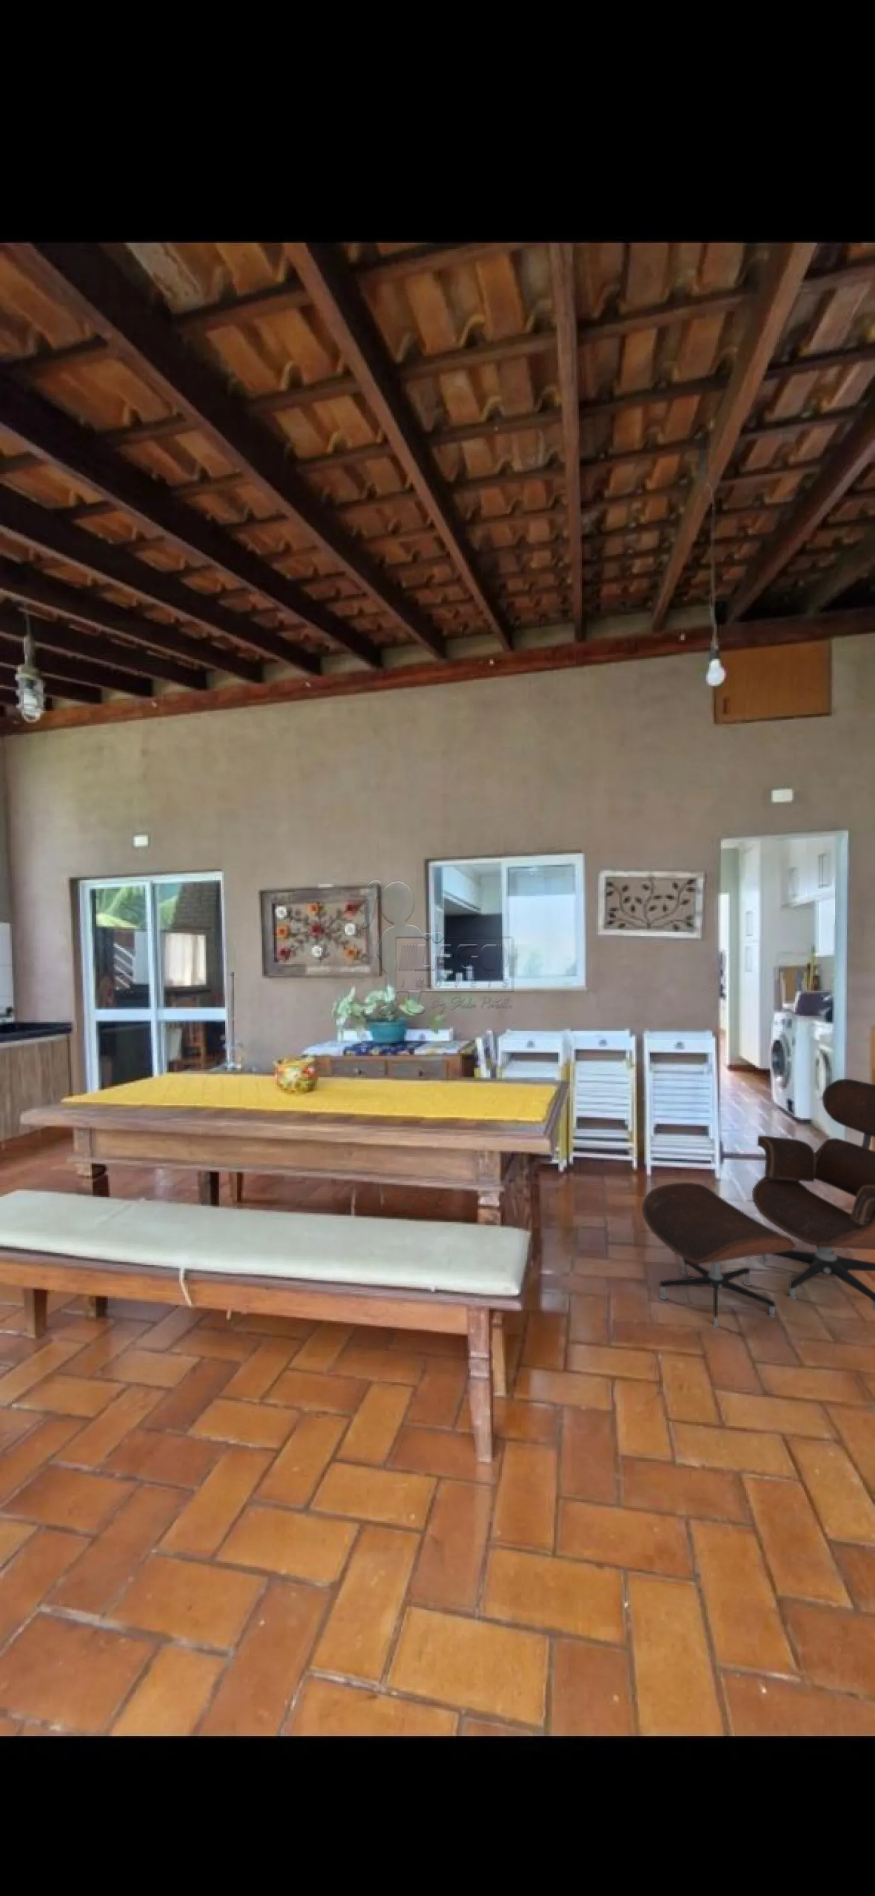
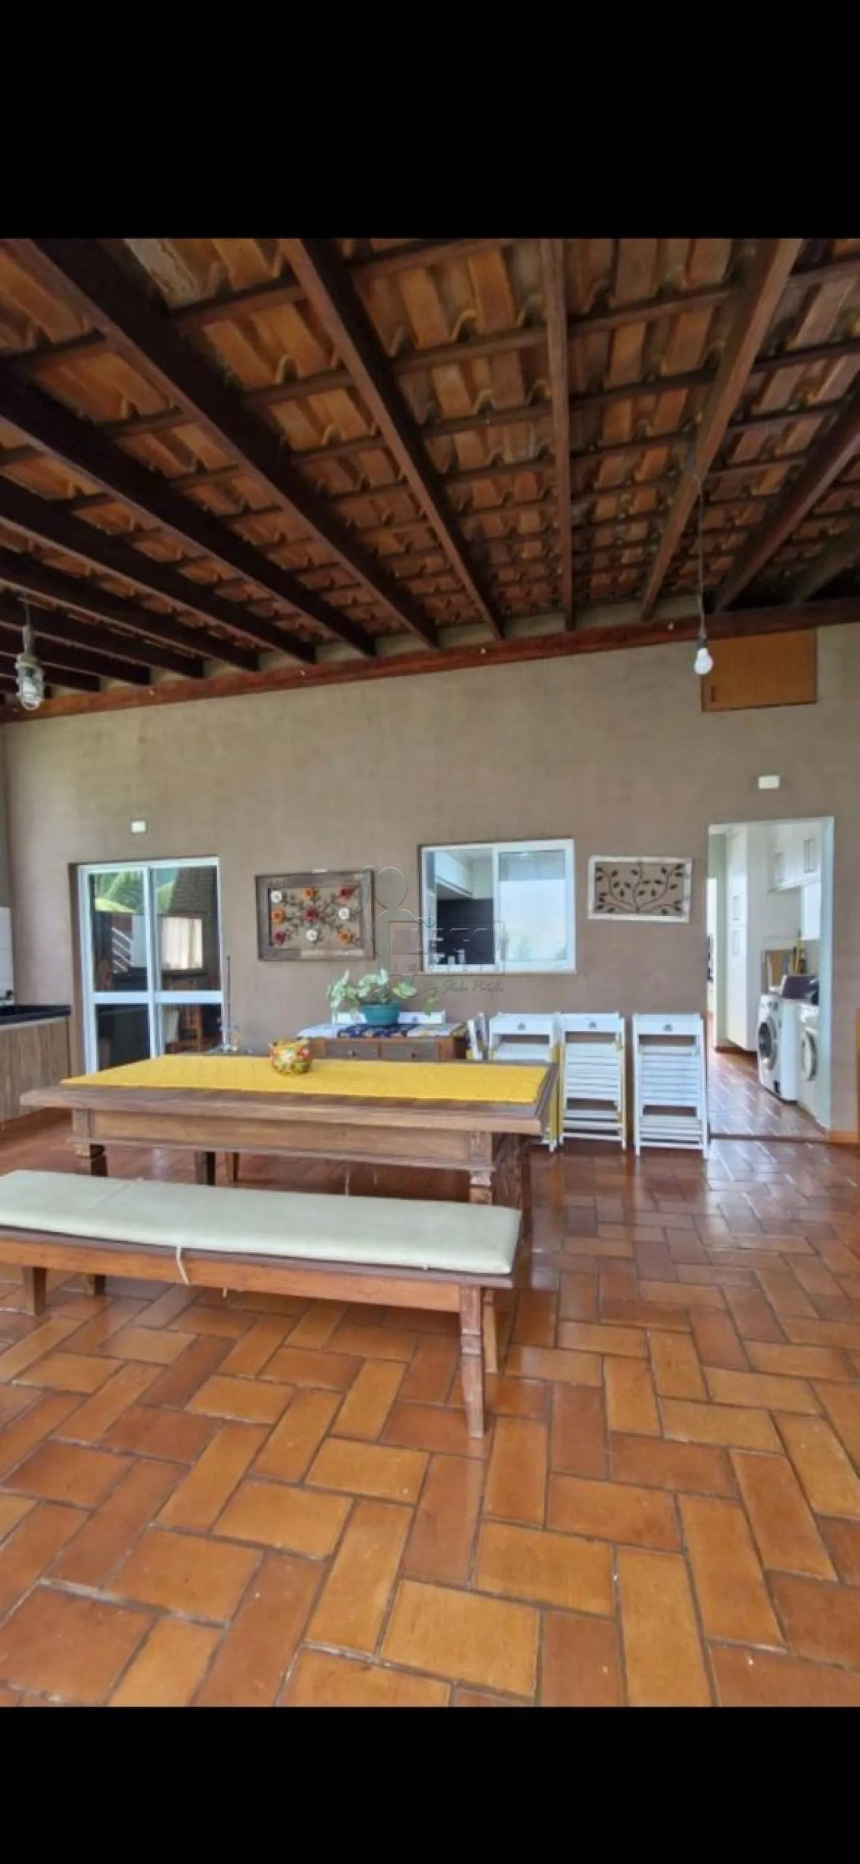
- lounge chair (782, 1192)
